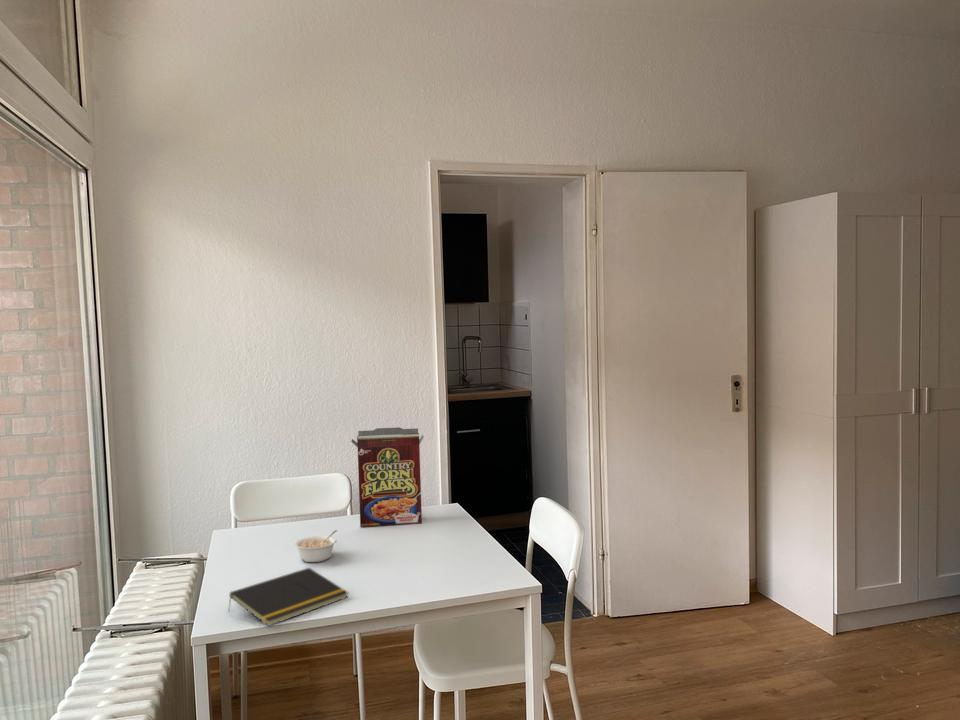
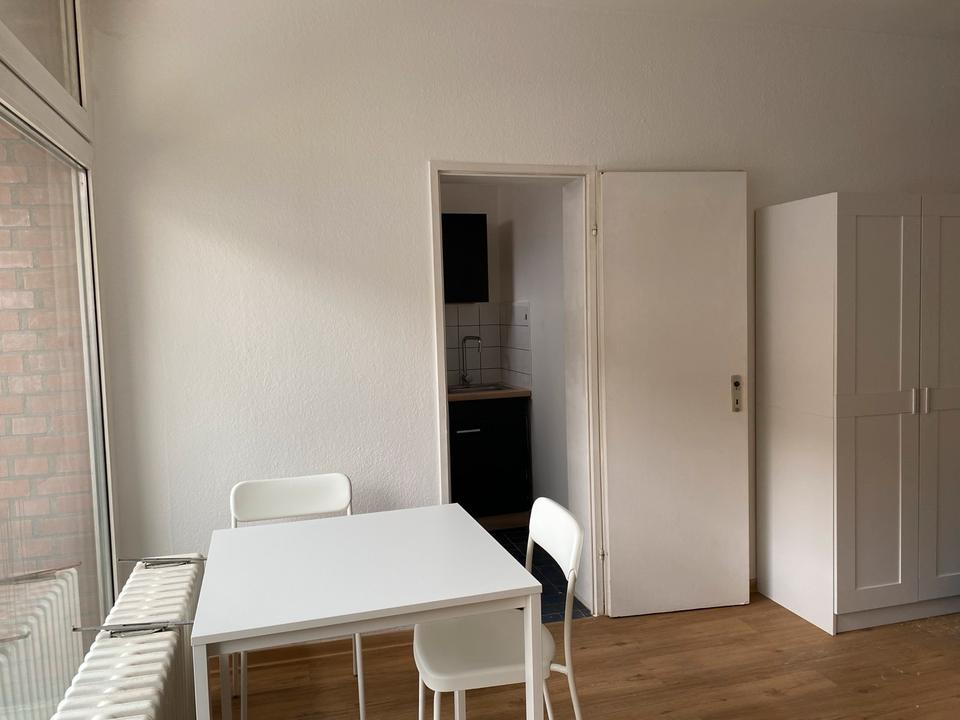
- legume (316, 547)
- cereal box (388, 476)
- notepad (290, 594)
